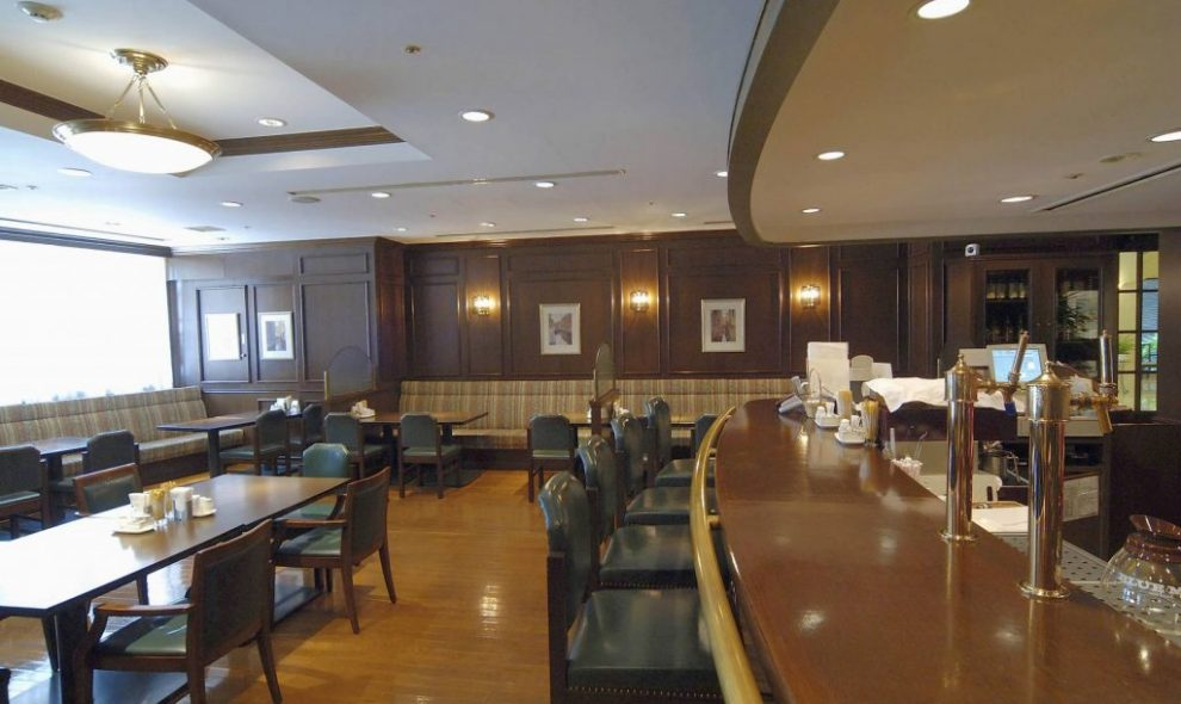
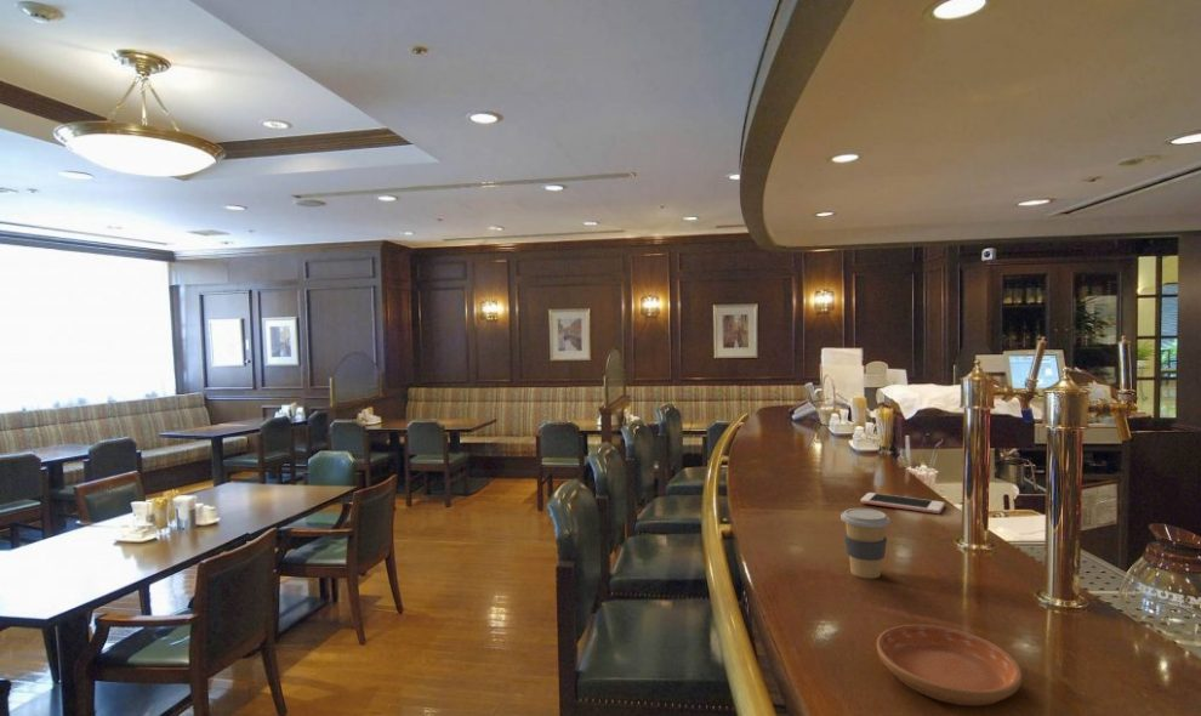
+ saucer (945, 664)
+ cell phone (901, 502)
+ coffee cup (865, 542)
